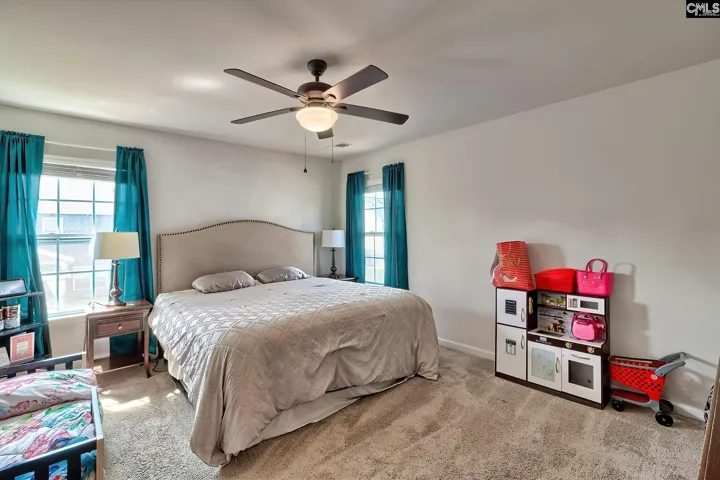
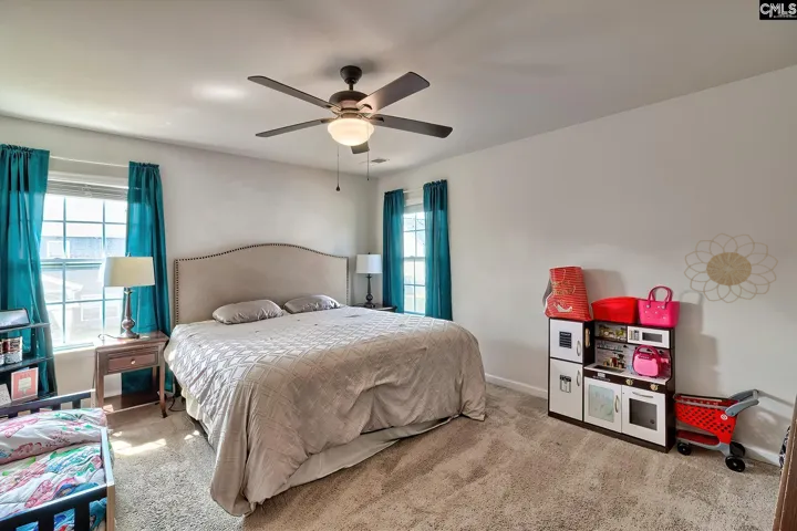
+ decorative wall piece (727, 268)
